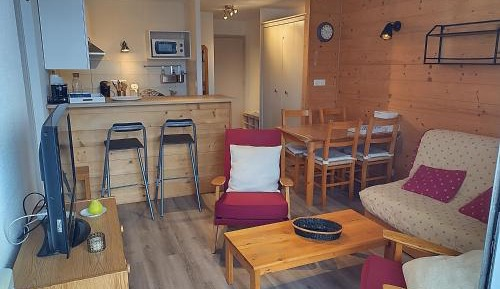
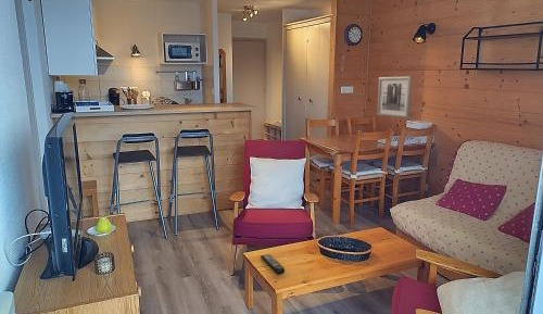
+ wall art (393, 97)
+ remote control (272, 263)
